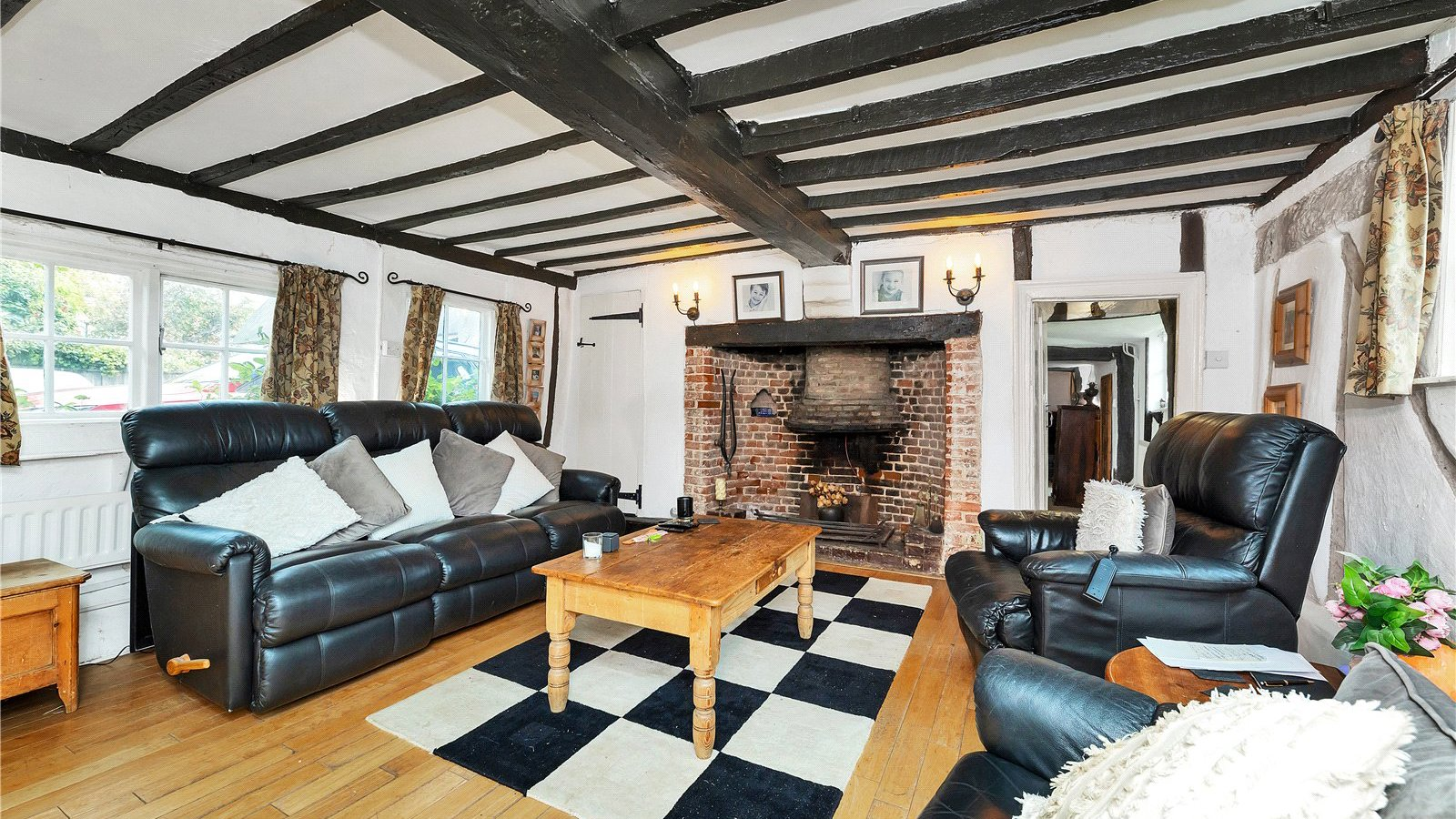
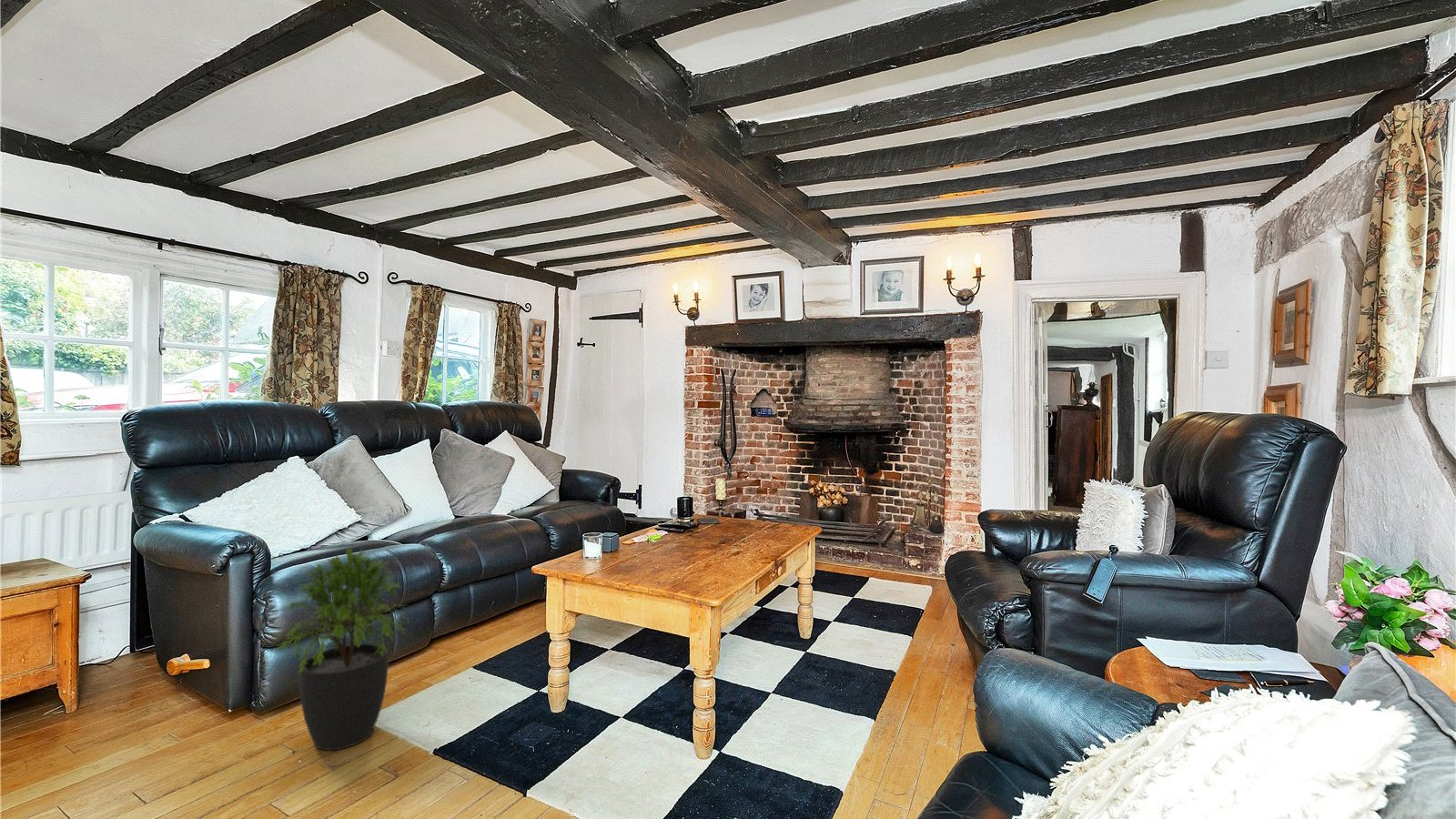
+ potted plant (350, 643)
